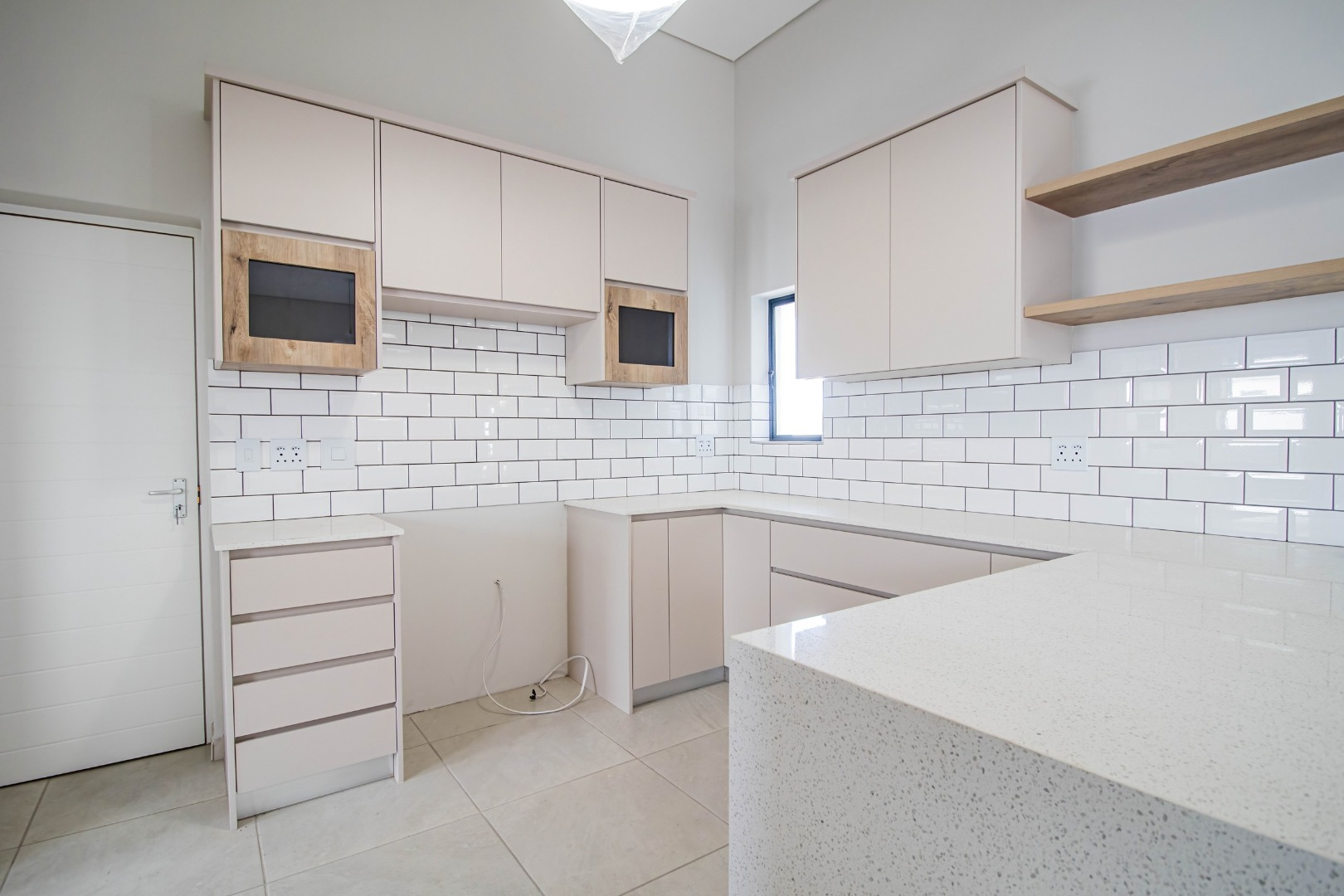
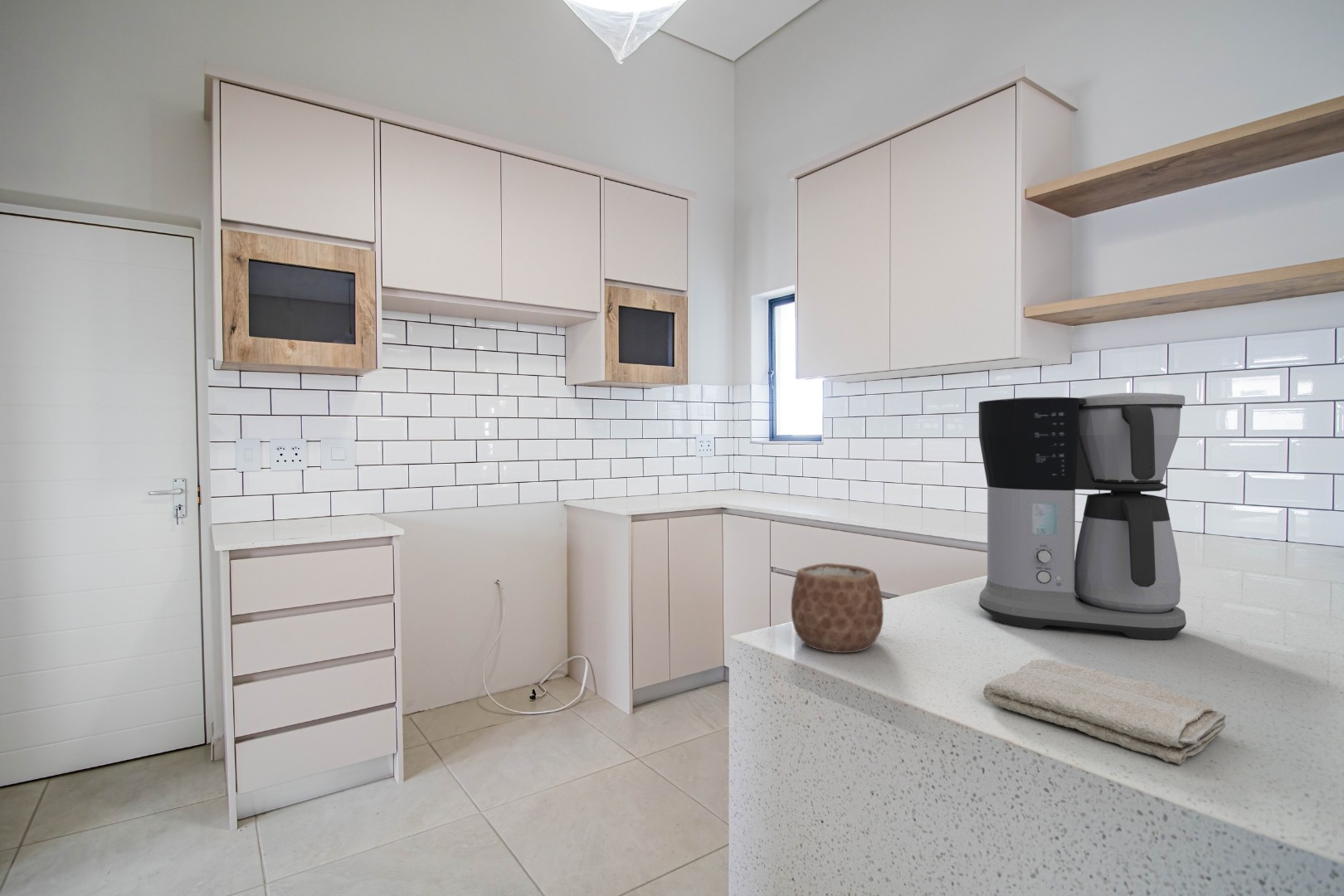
+ mug (845, 603)
+ coffee maker (1074, 509)
+ washcloth (1098, 702)
